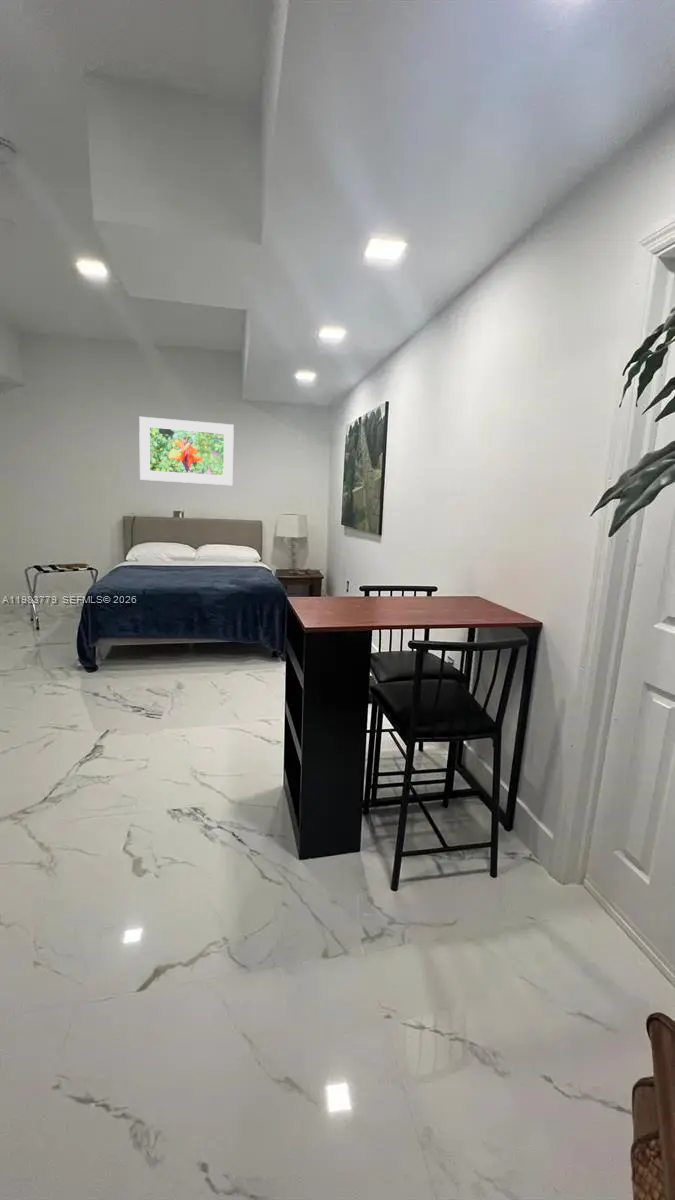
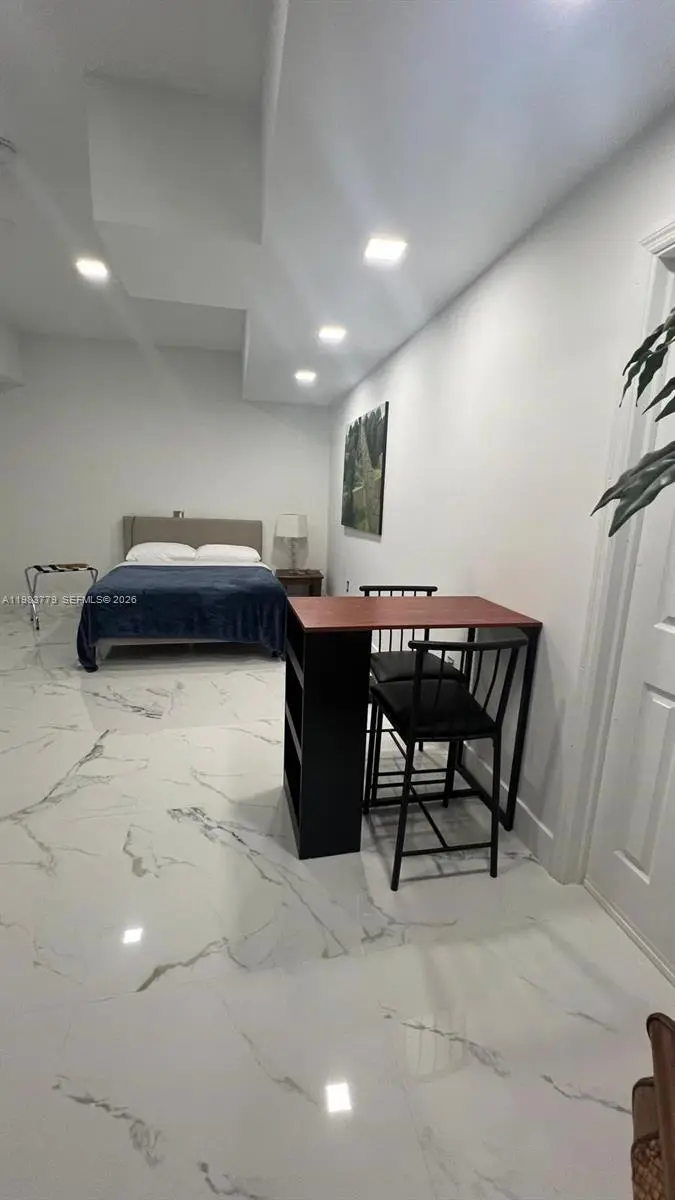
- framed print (187, 452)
